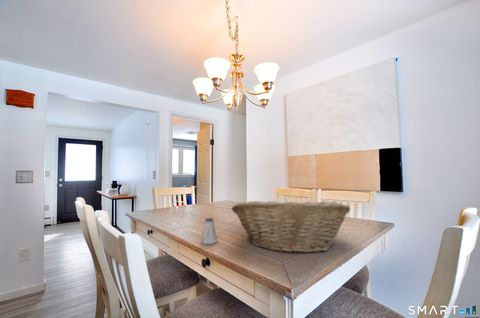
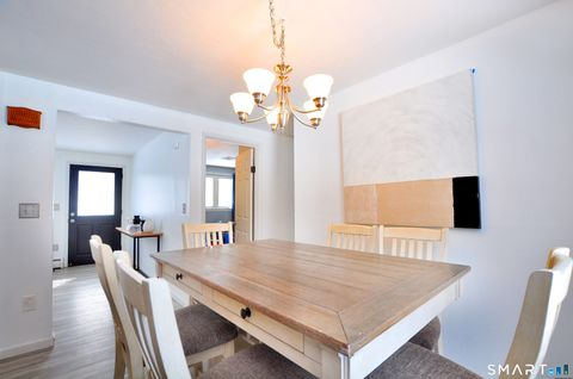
- saltshaker (209, 230)
- fruit basket (288, 218)
